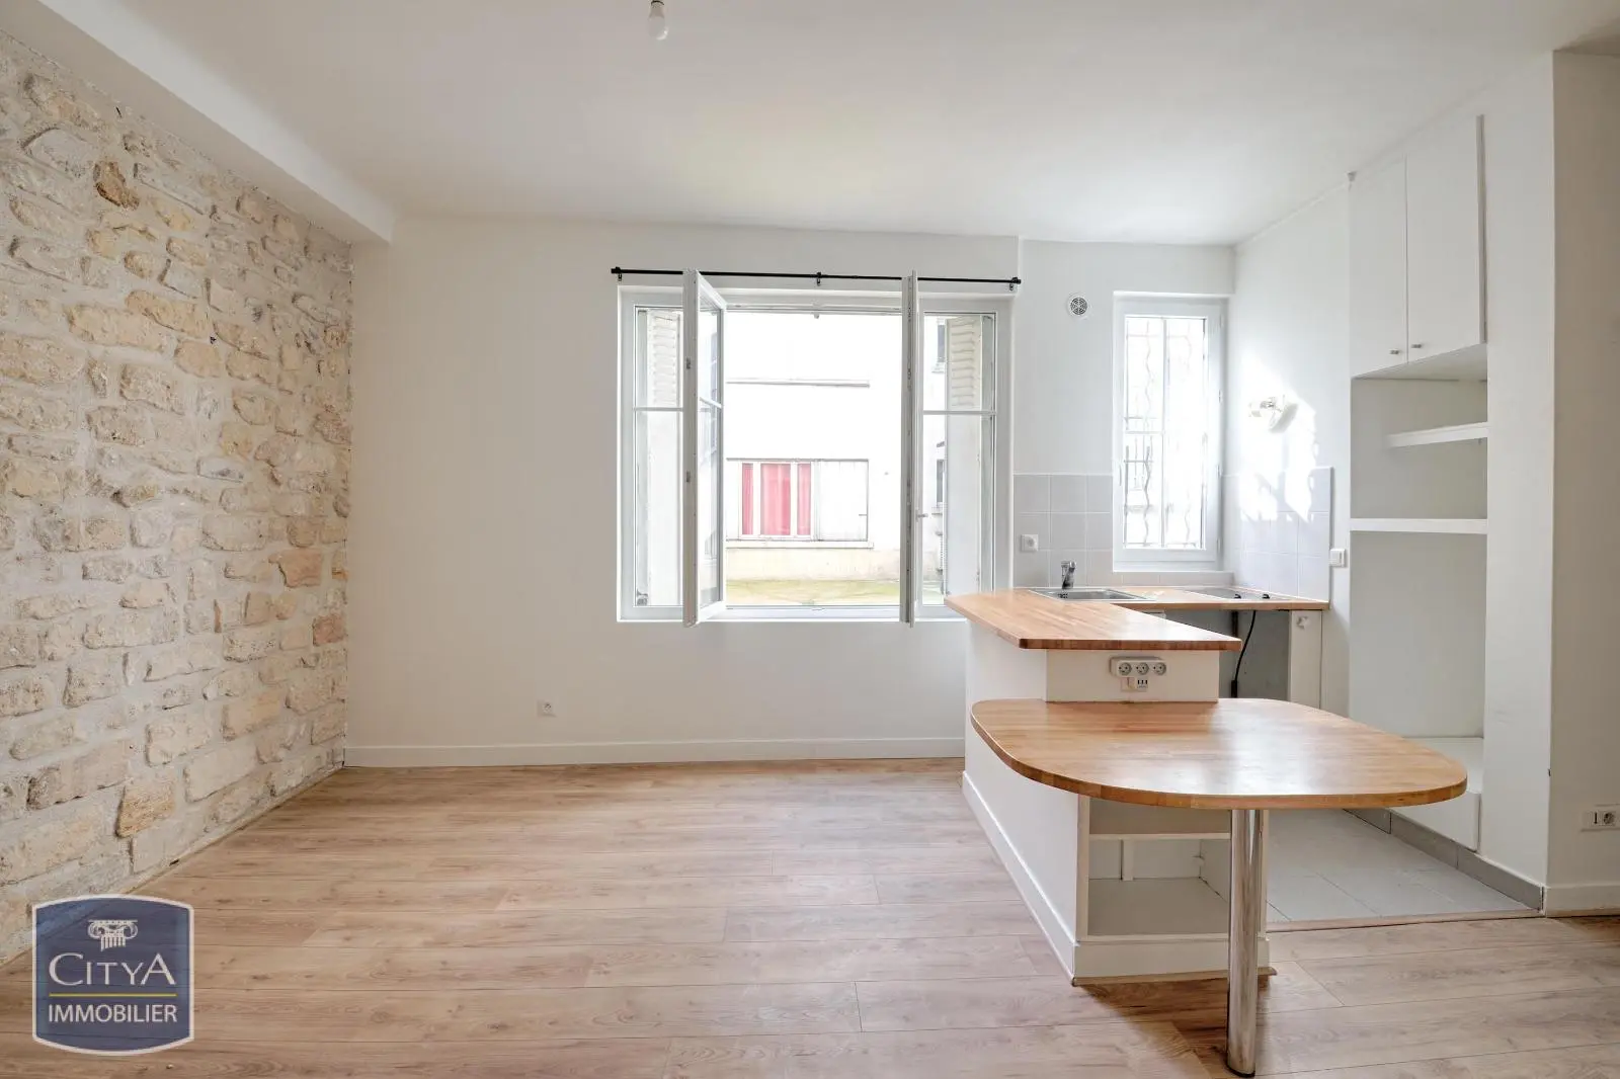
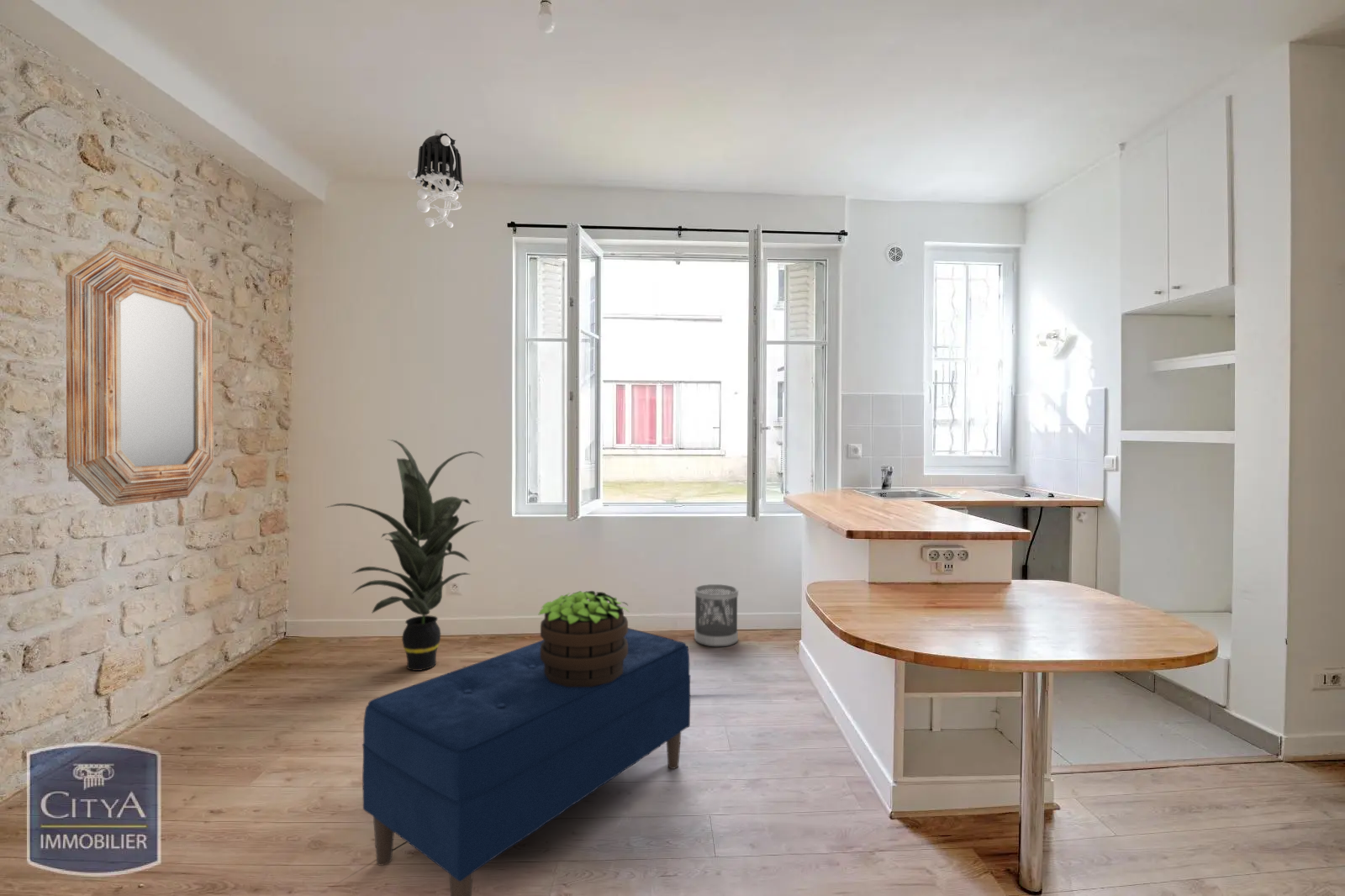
+ wastebasket (715, 614)
+ potted plant (584, 631)
+ indoor plant (415, 551)
+ bench (547, 737)
+ pendant lamp (435, 176)
+ home mirror (155, 382)
